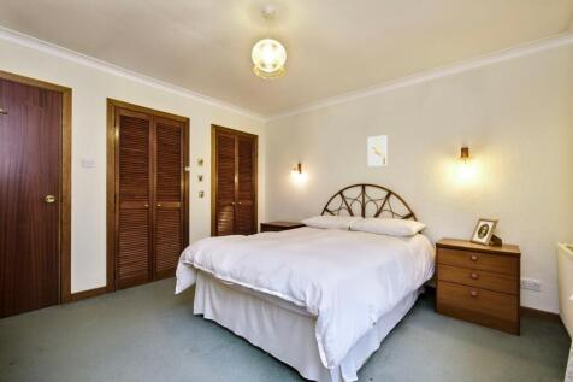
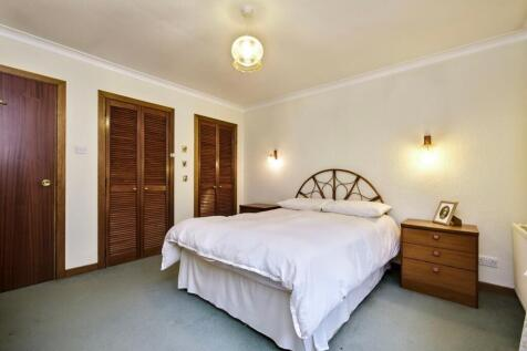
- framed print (377, 151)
